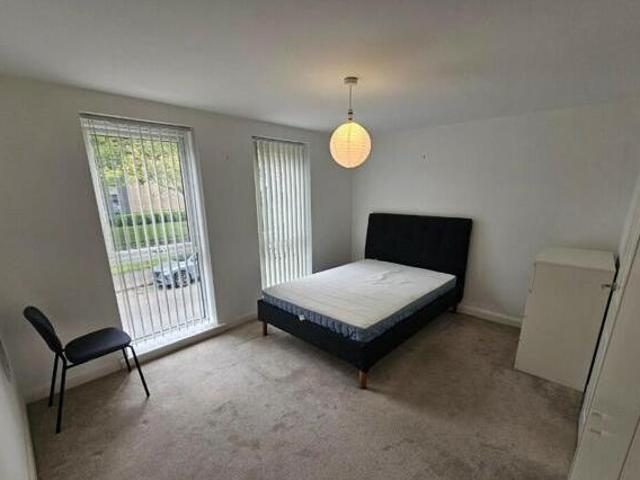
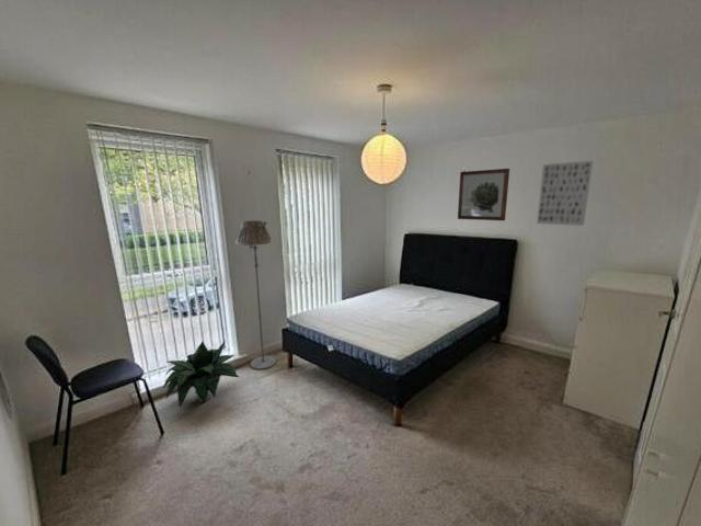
+ wall art (563, 194)
+ floor lamp (257, 295)
+ wall art (482, 195)
+ potted plant (204, 371)
